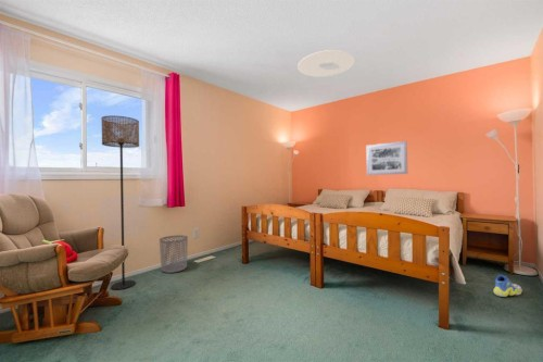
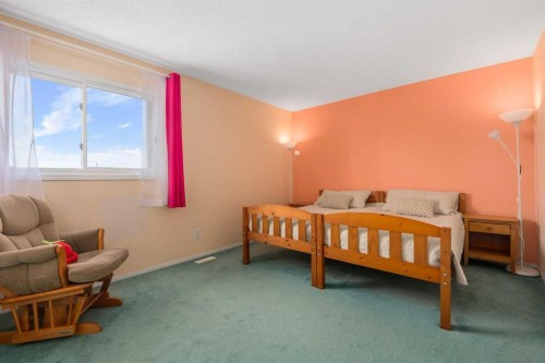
- waste bin (174, 253)
- floor lamp (122, 202)
- ceiling light (325, 62)
- wall art (386, 159)
- sneaker (508, 284)
